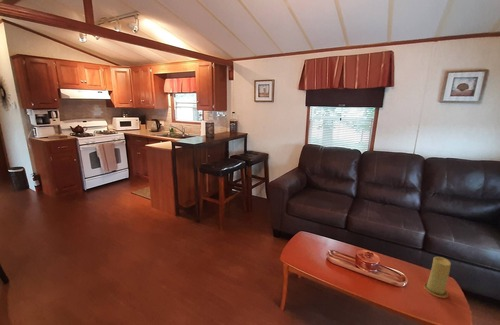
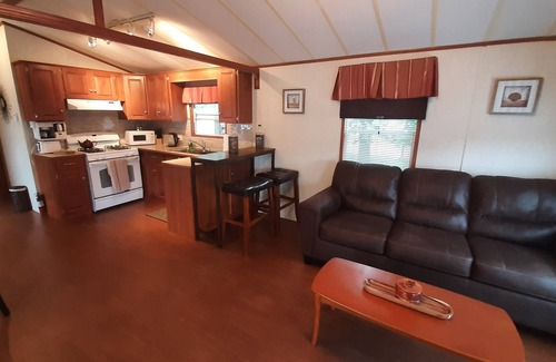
- candle (438, 275)
